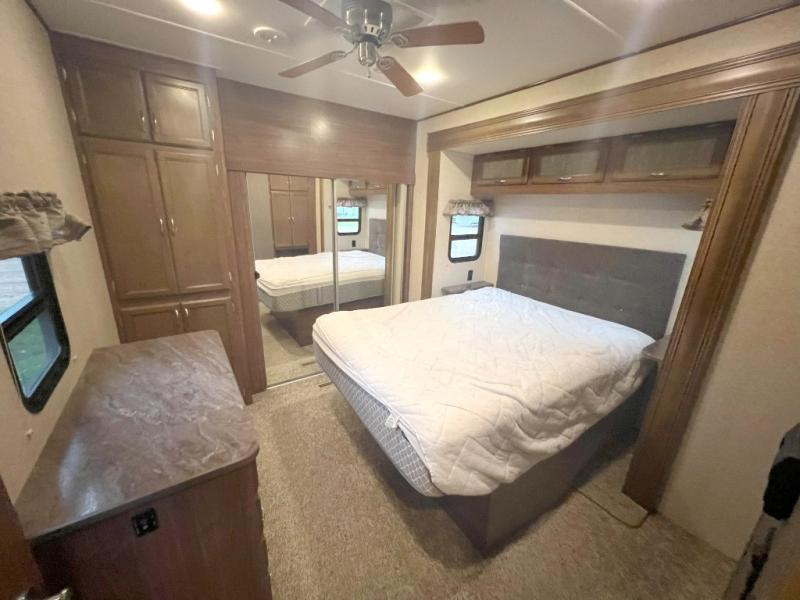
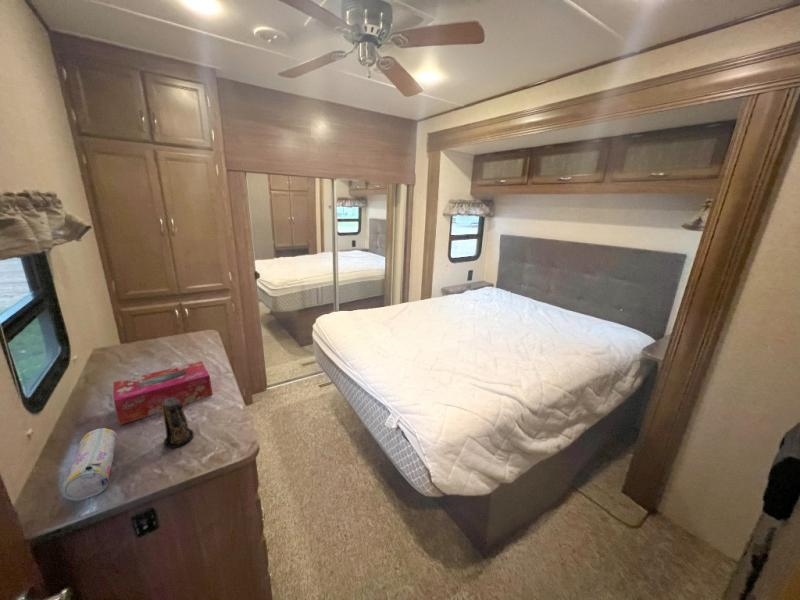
+ pencil case (92, 461)
+ tissue box (165, 389)
+ candle (175, 420)
